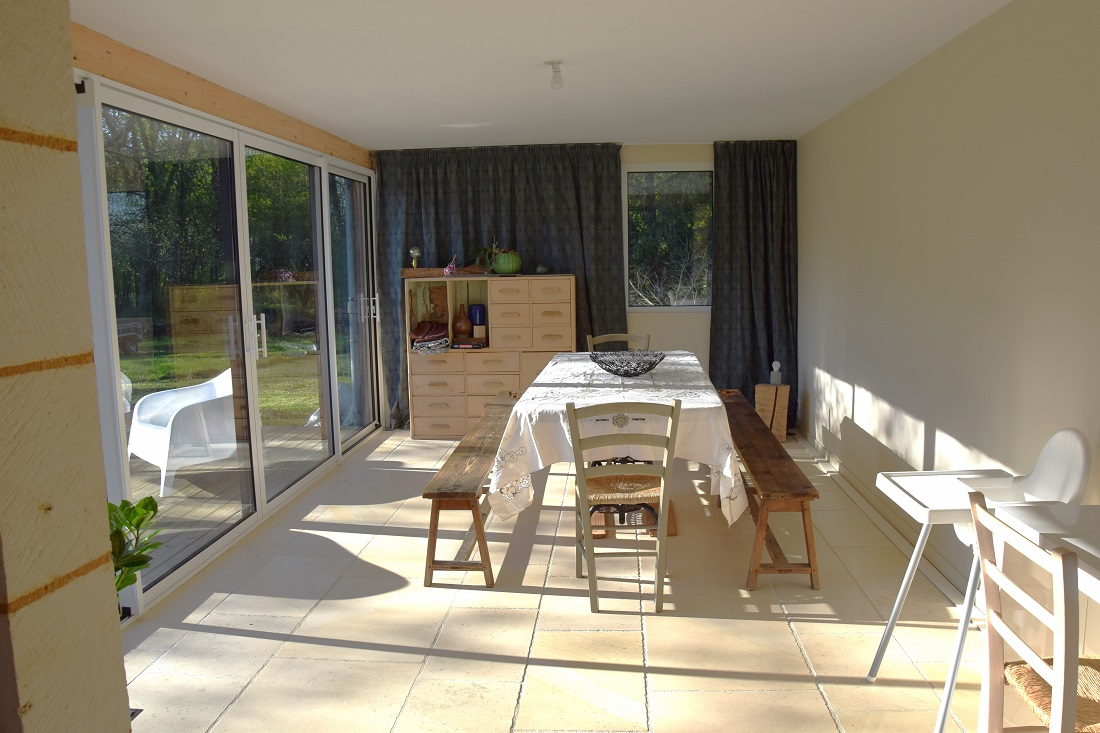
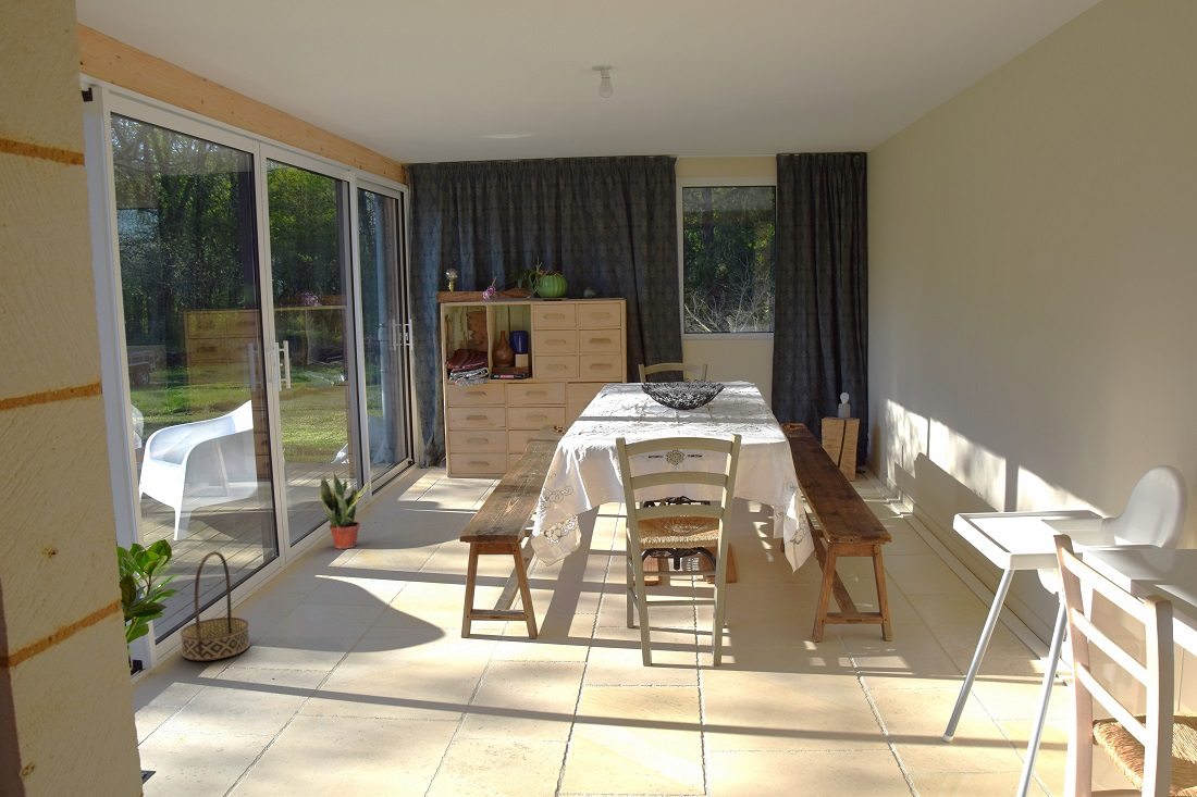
+ potted plant (348, 506)
+ basket (227, 600)
